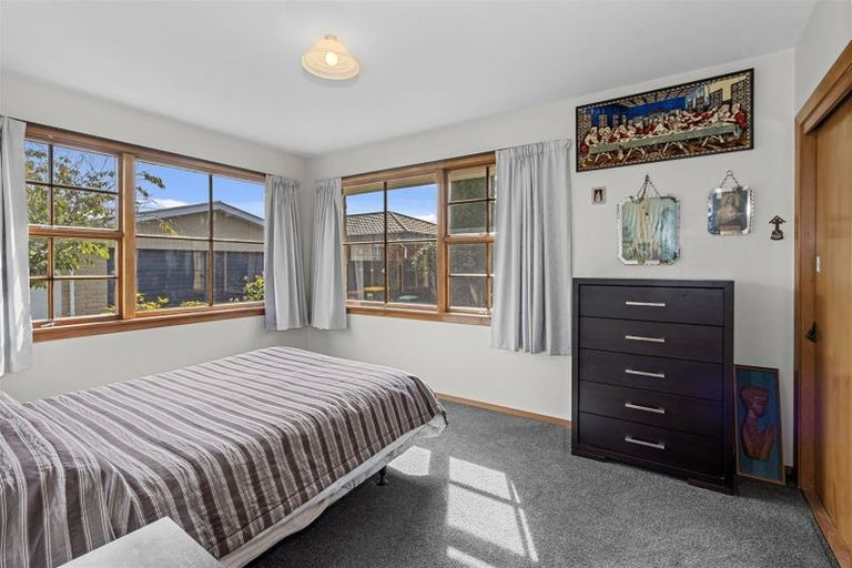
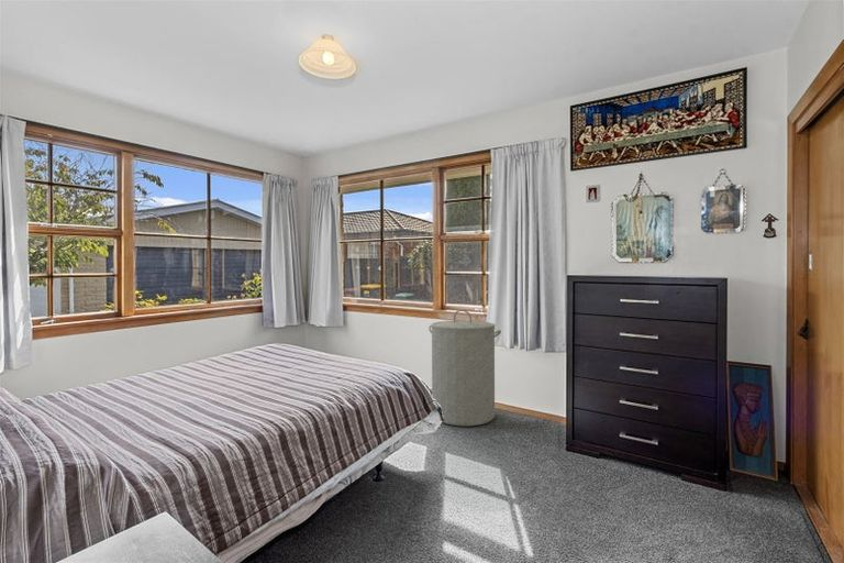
+ laundry hamper (463, 362)
